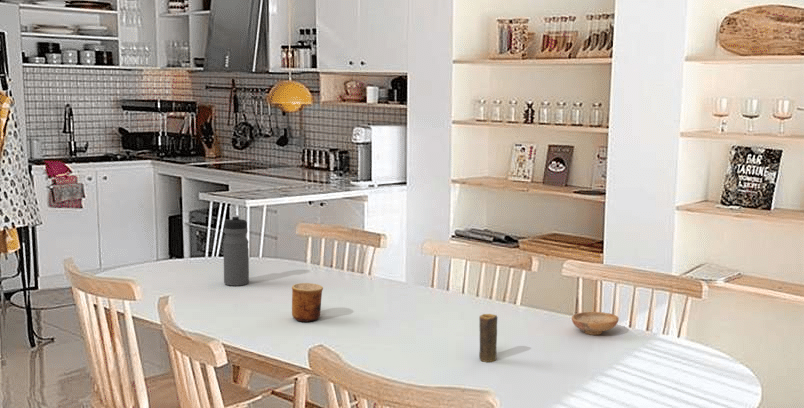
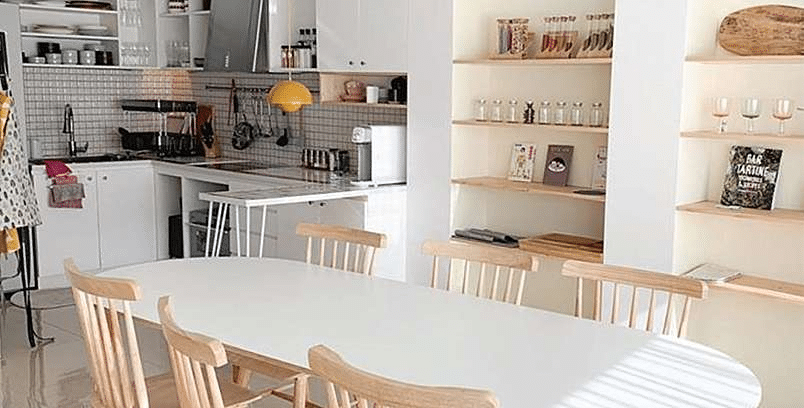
- bowl (594, 324)
- cup (307, 302)
- water bottle (236, 249)
- candle (488, 337)
